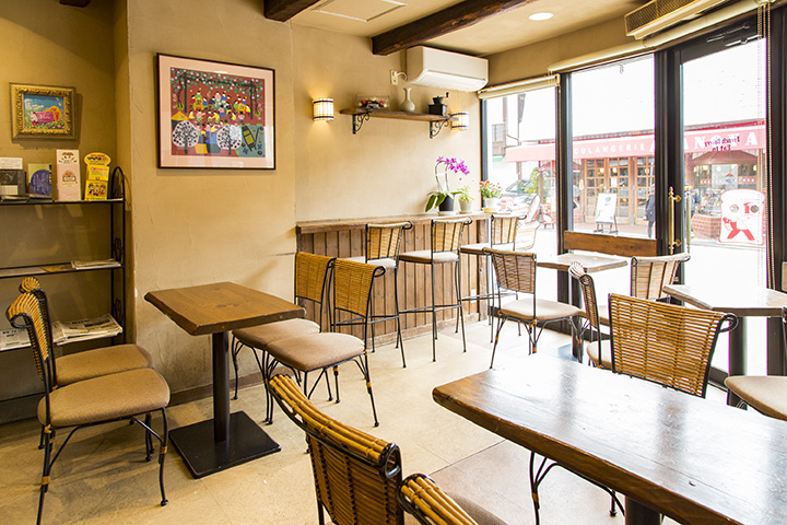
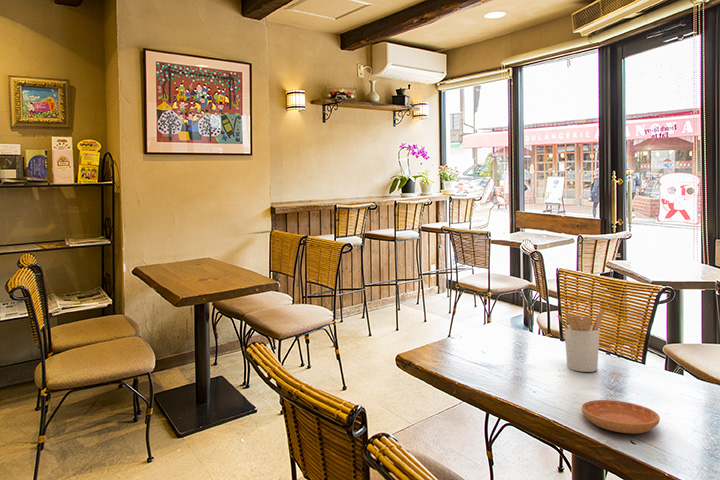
+ saucer (619, 416)
+ utensil holder (581, 339)
